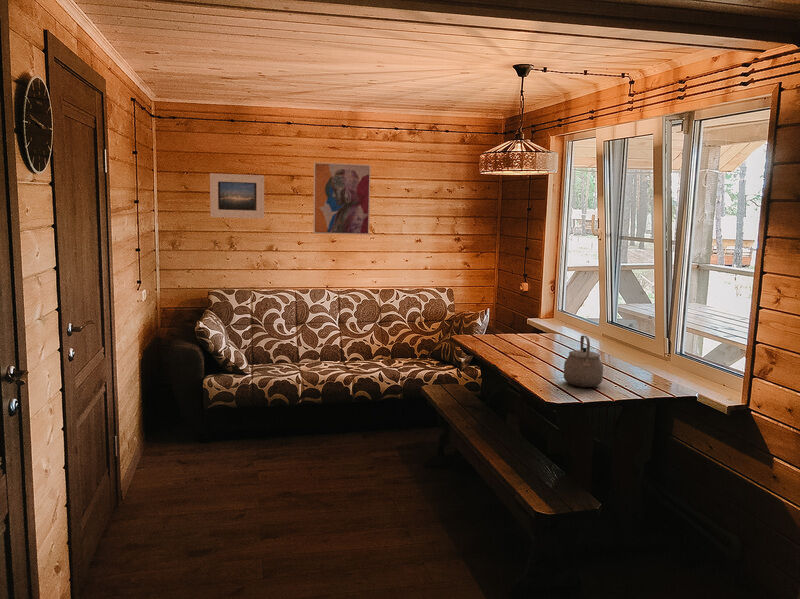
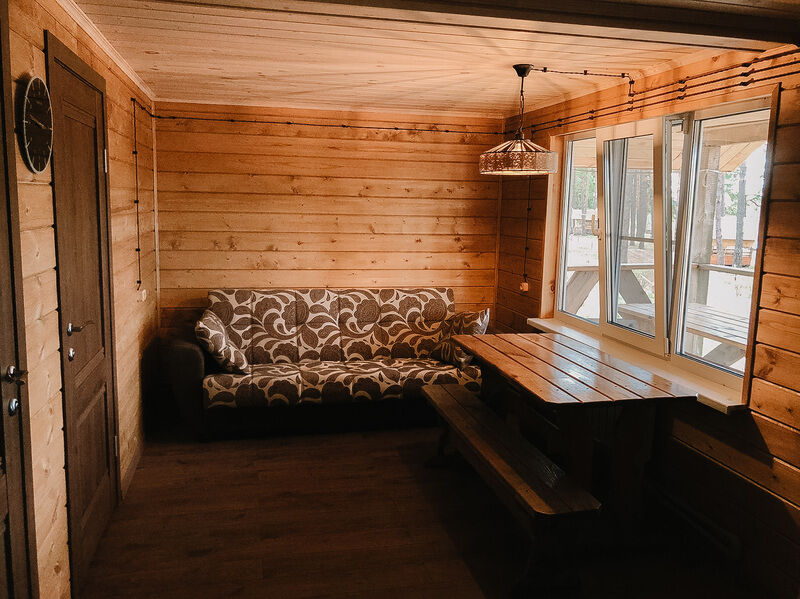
- tea kettle (583, 359)
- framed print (237, 196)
- wall art (341, 199)
